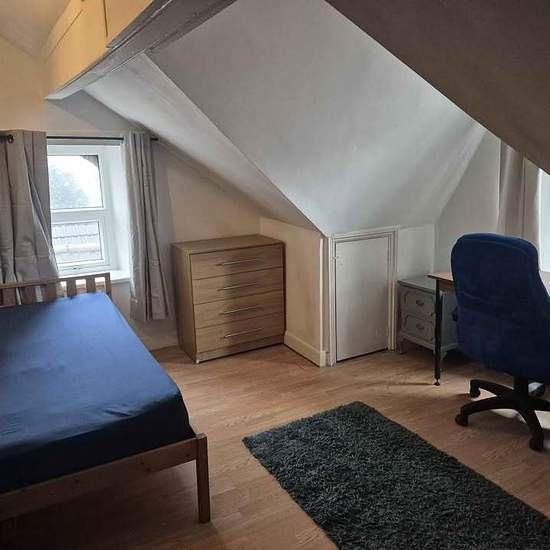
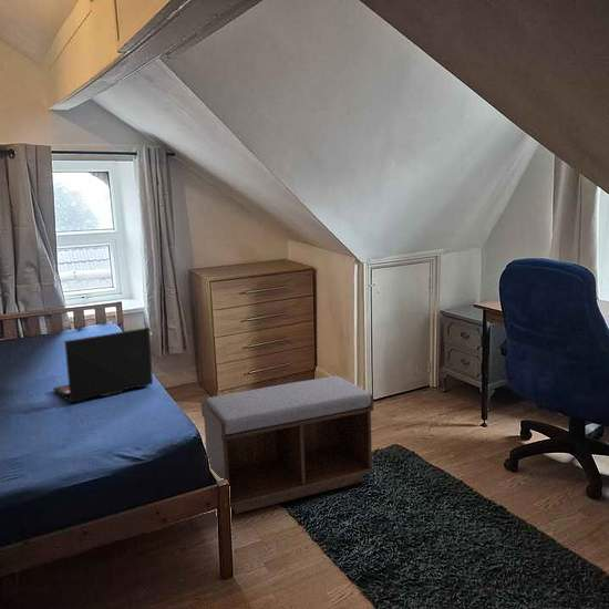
+ bench (288, 438)
+ laptop (101, 359)
